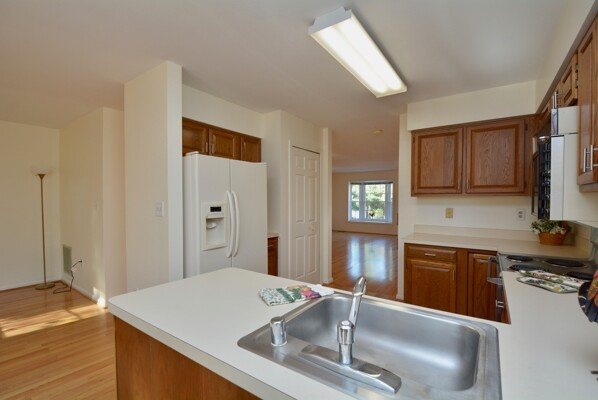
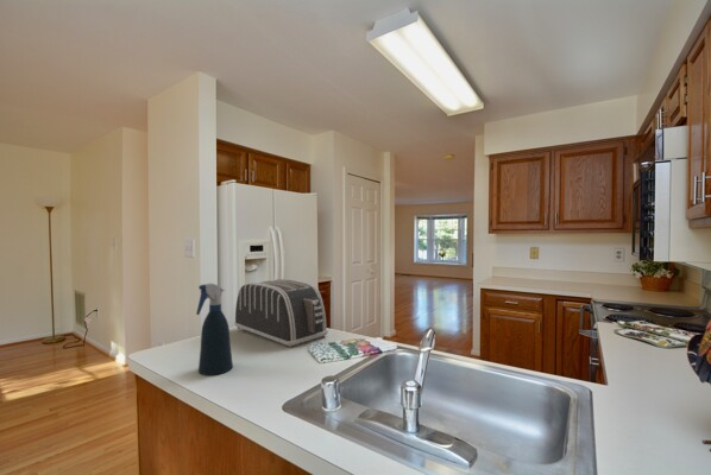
+ toaster (281, 308)
+ spray bottle (215, 325)
